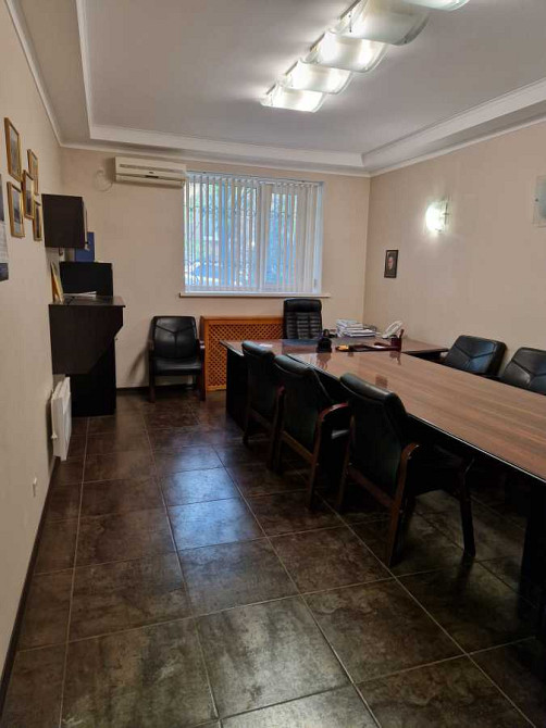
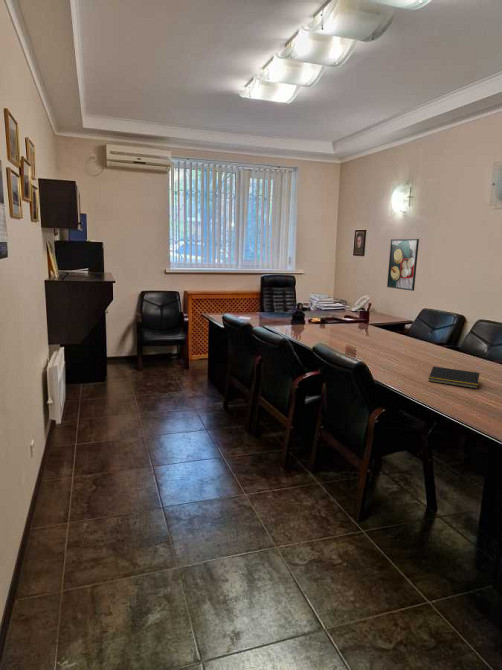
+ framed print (402, 264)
+ notepad (454, 376)
